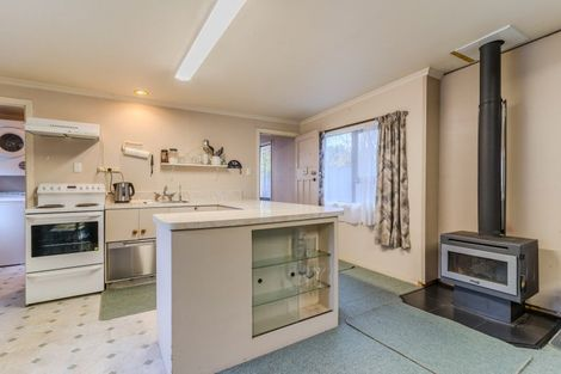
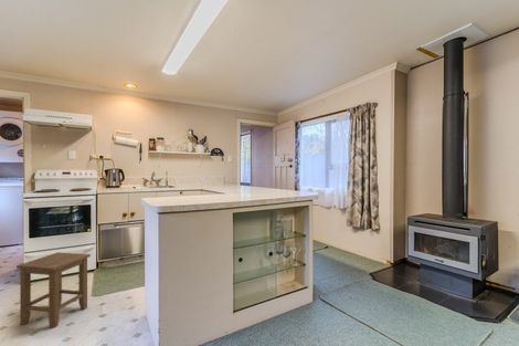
+ stool (55, 287)
